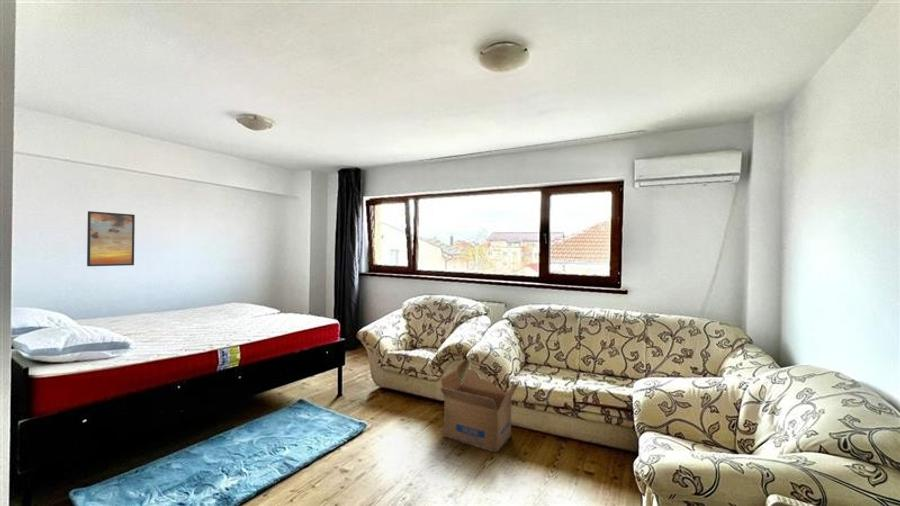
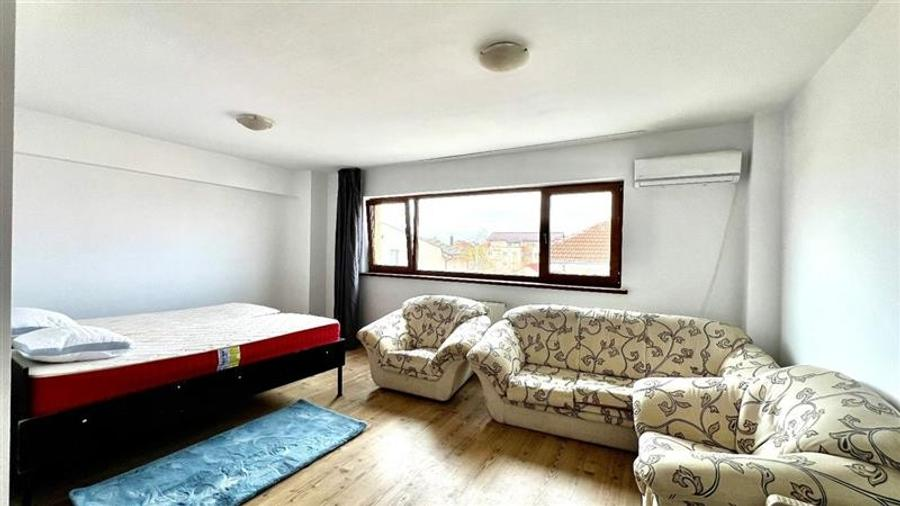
- cardboard box (478, 408)
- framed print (111, 239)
